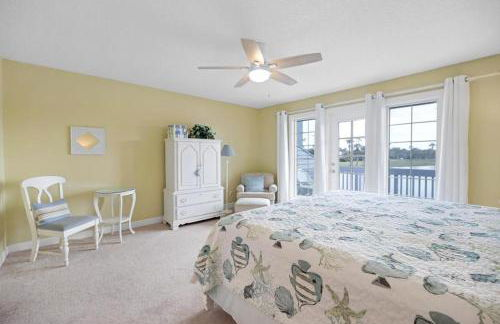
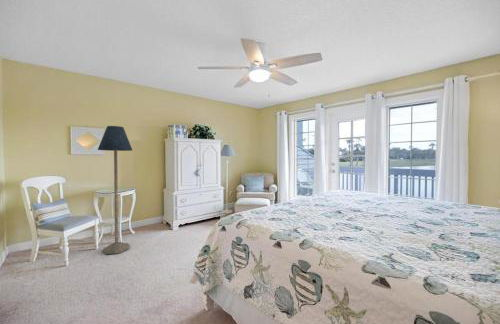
+ floor lamp (115, 188)
